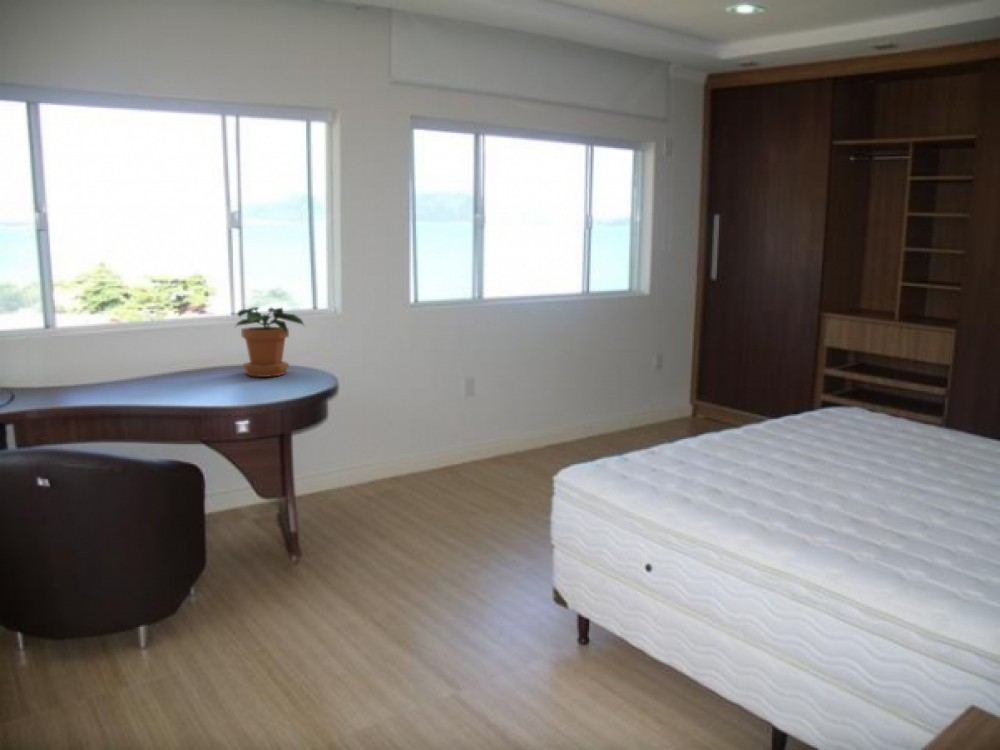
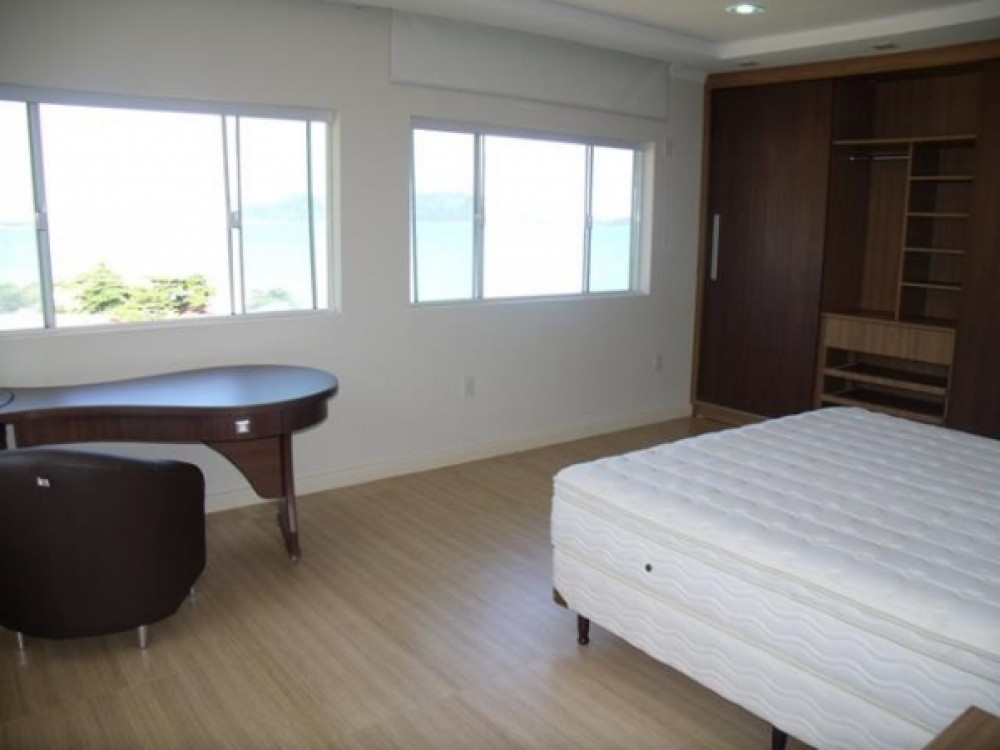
- potted plant (270, 341)
